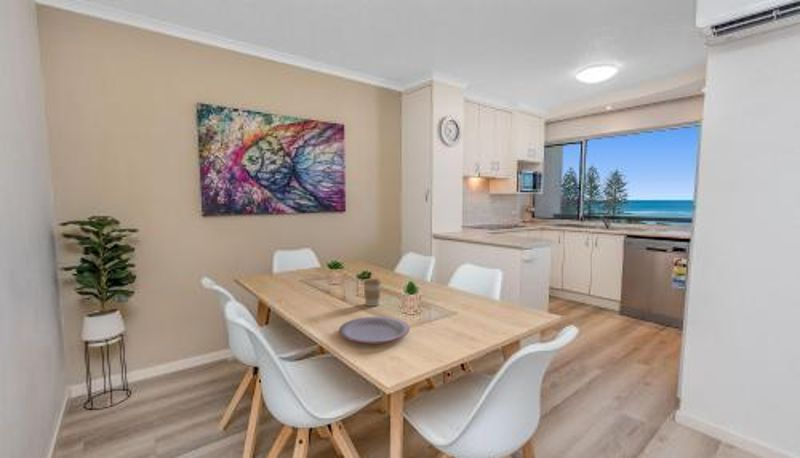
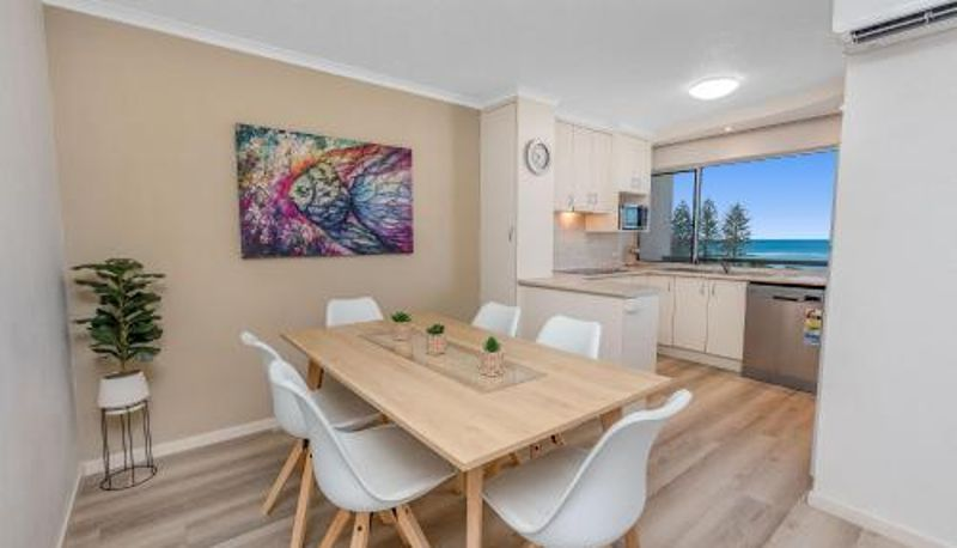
- coffee cup (372, 291)
- plate (374, 330)
